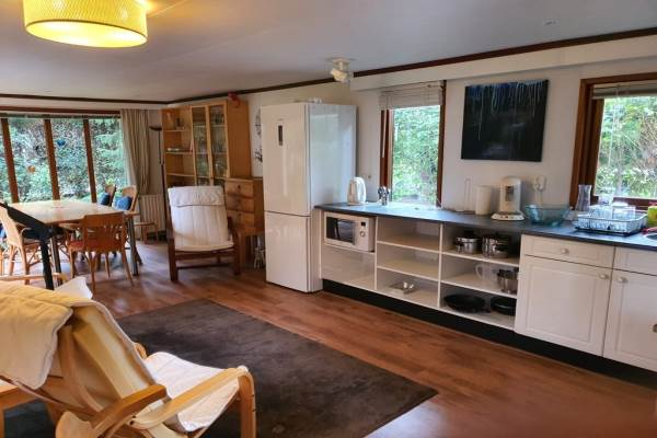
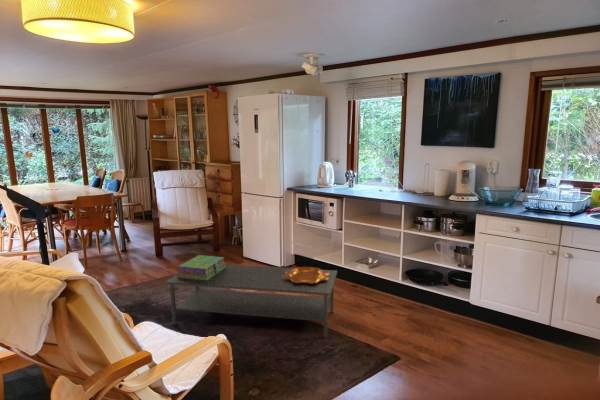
+ stack of books (202, 266)
+ coffee table (255, 297)
+ decorative bowl (306, 274)
